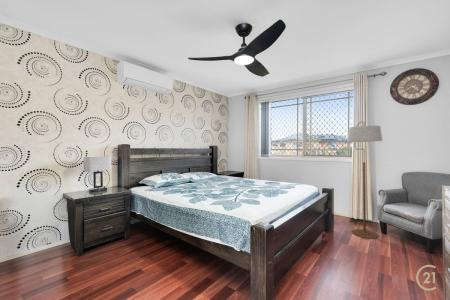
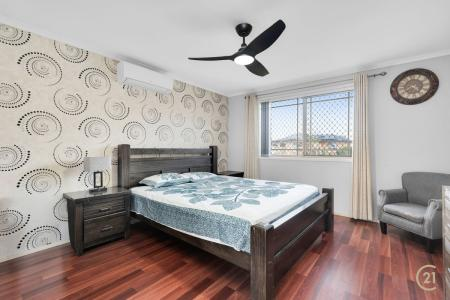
- floor lamp (363, 177)
